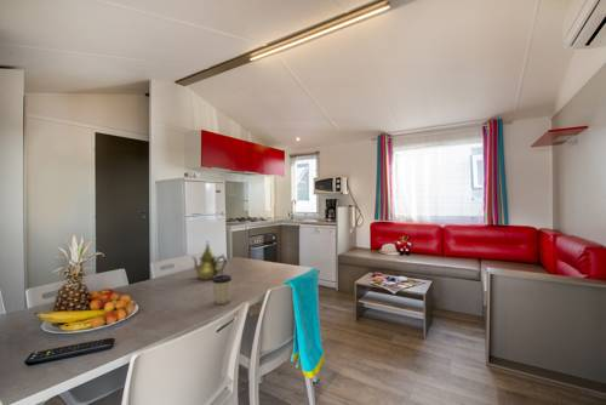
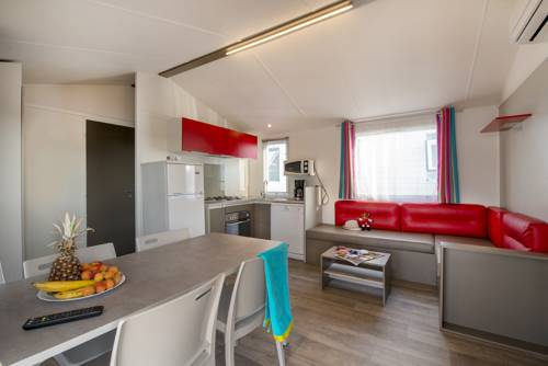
- teapot (208, 258)
- cup (222, 289)
